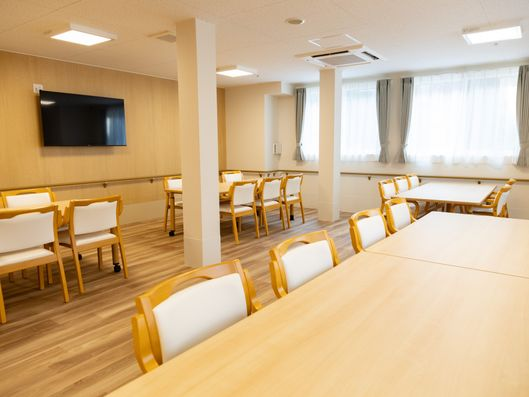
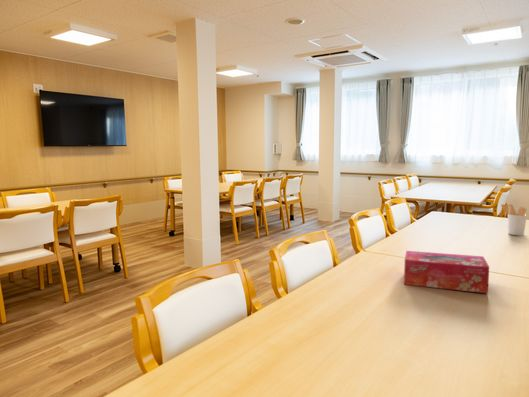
+ utensil holder (513, 218)
+ tissue box (443, 270)
